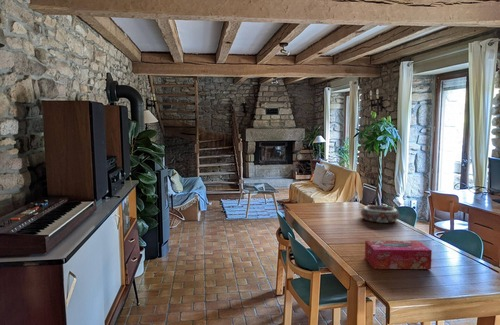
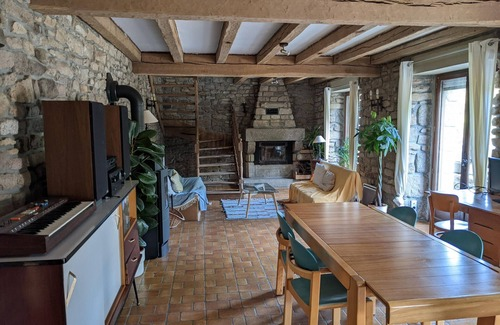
- decorative bowl (379, 213)
- tissue box (396, 254)
